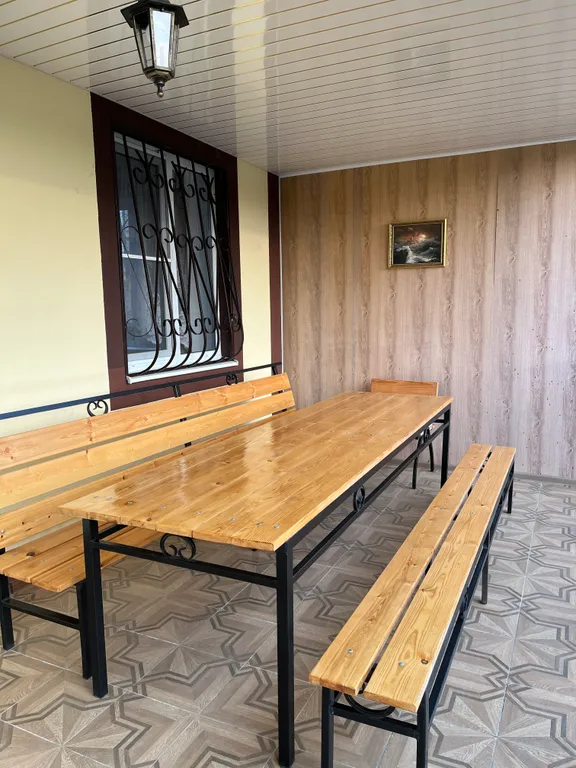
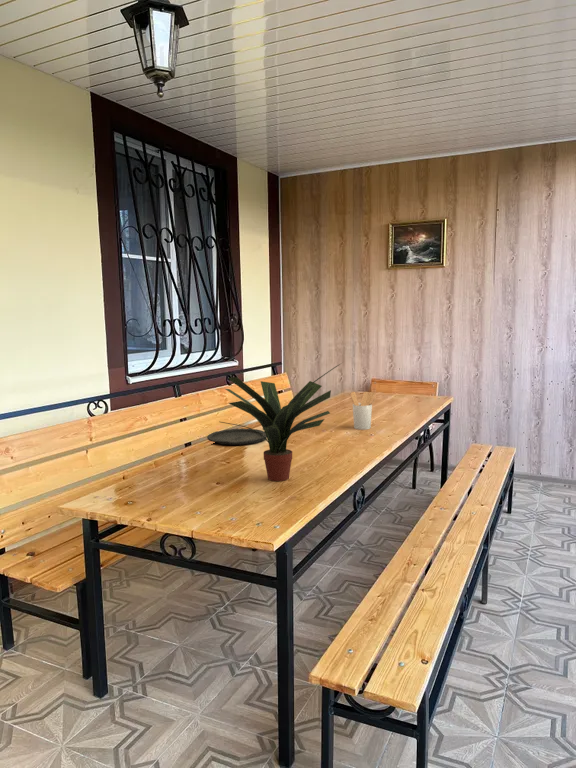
+ utensil holder (364, 409)
+ plate (237, 437)
+ potted plant (282, 420)
